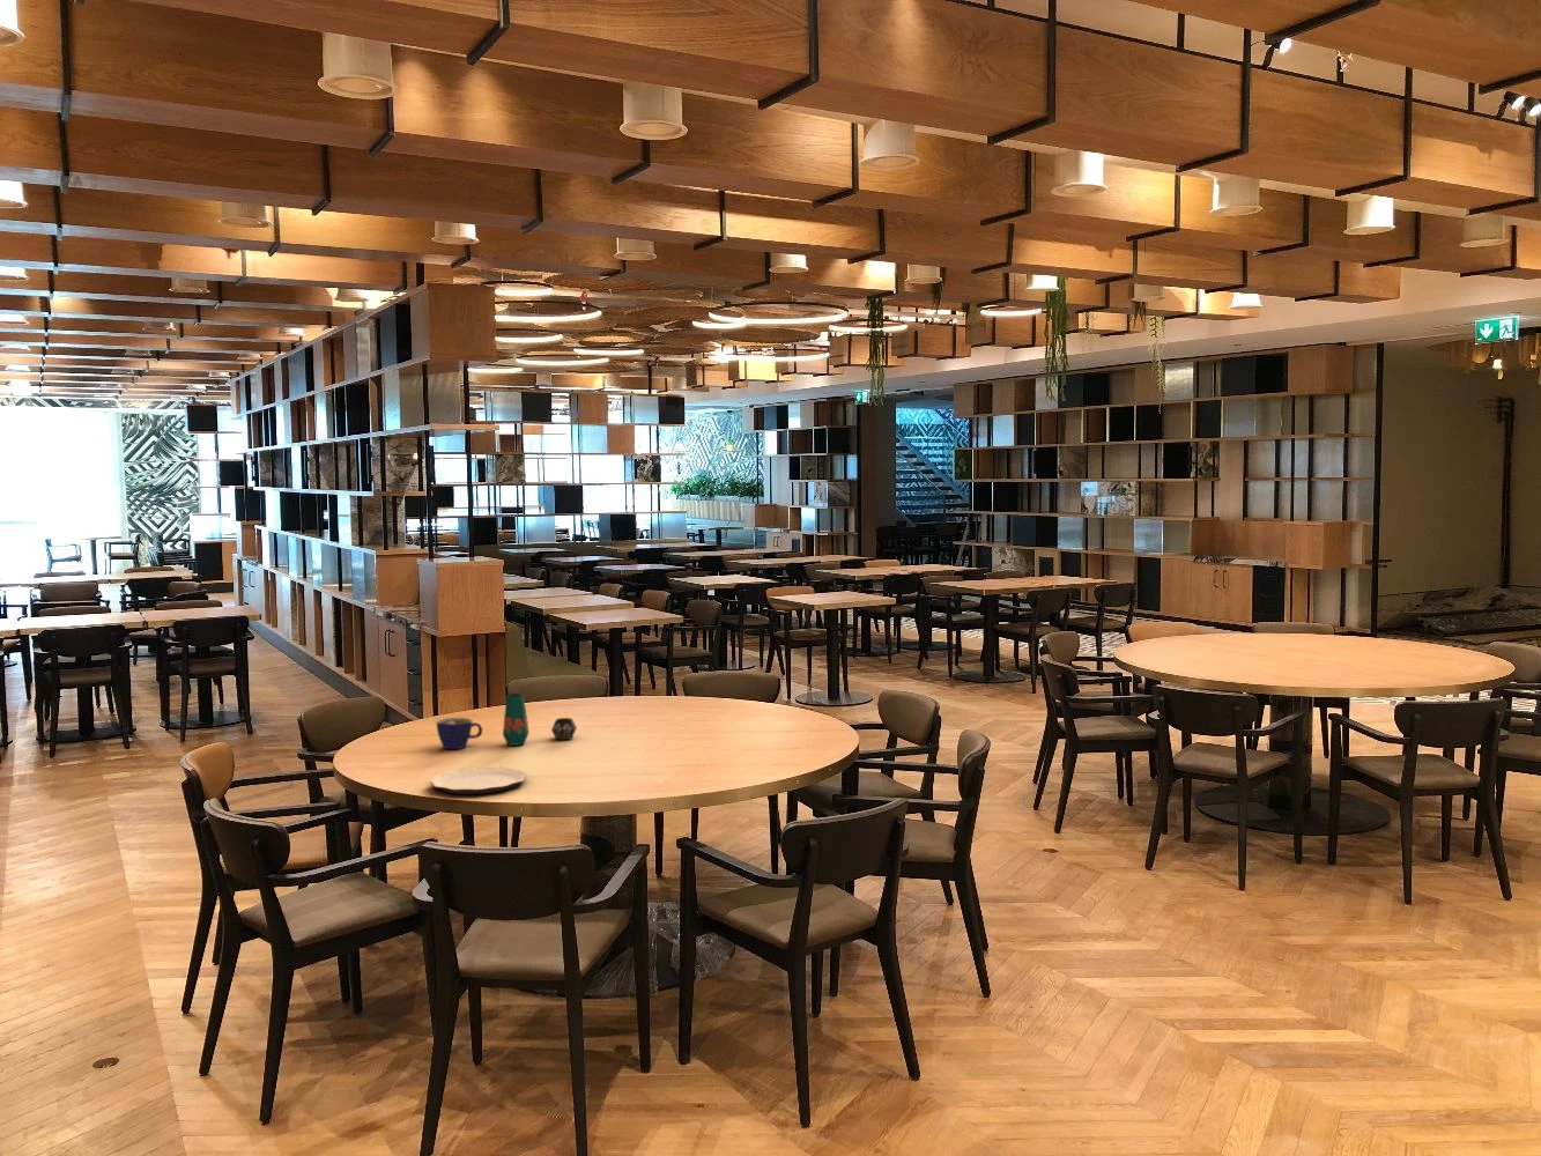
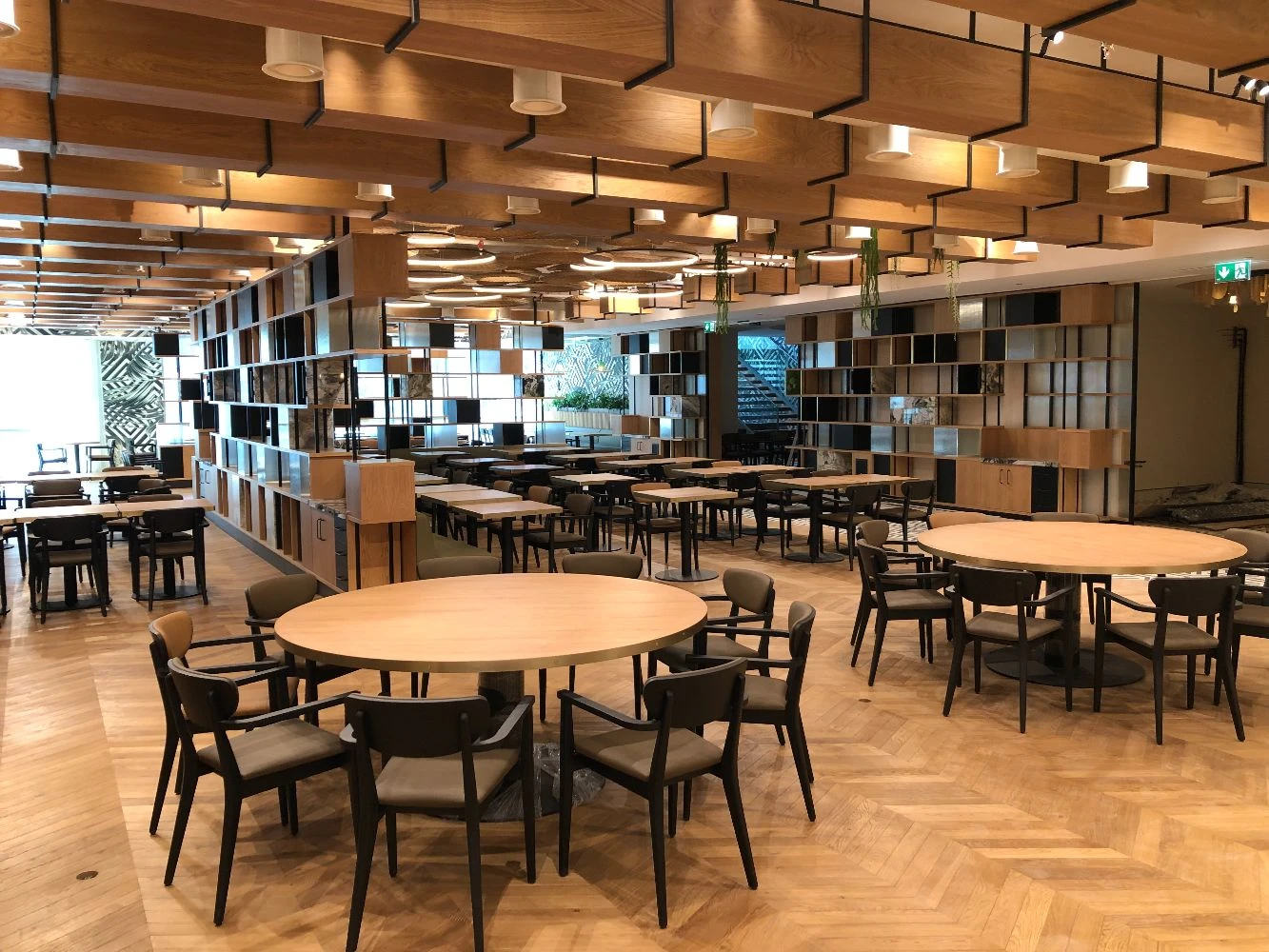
- plate (478, 781)
- vase (526, 716)
- cup (460, 733)
